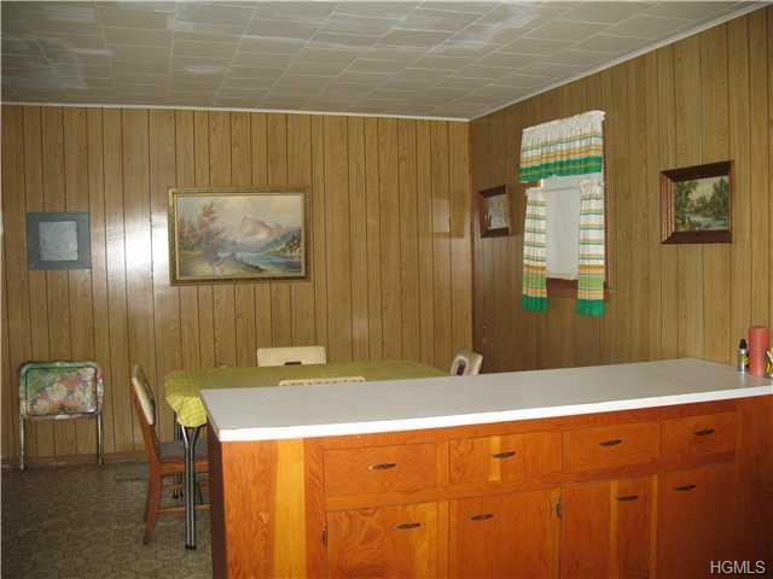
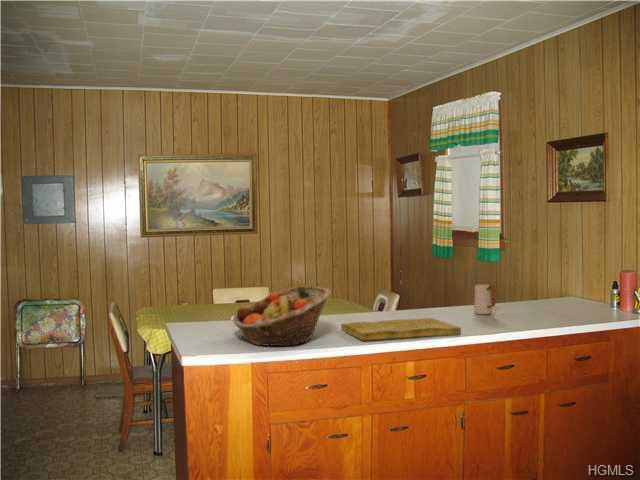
+ cutting board (399, 327)
+ fruit basket (281, 314)
+ mug (485, 299)
